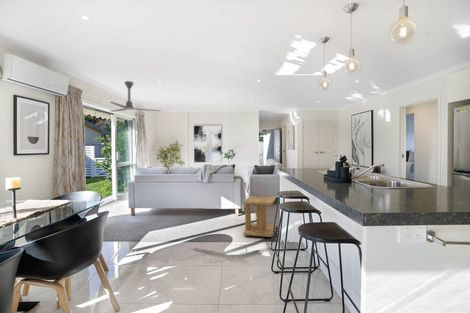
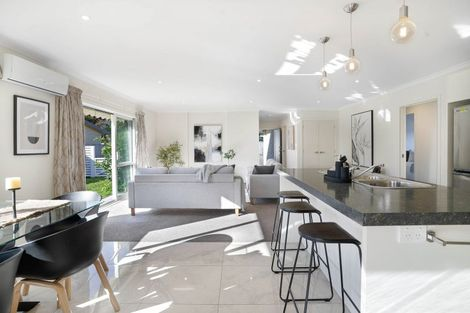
- ceiling fan (129, 96)
- side table (260, 215)
